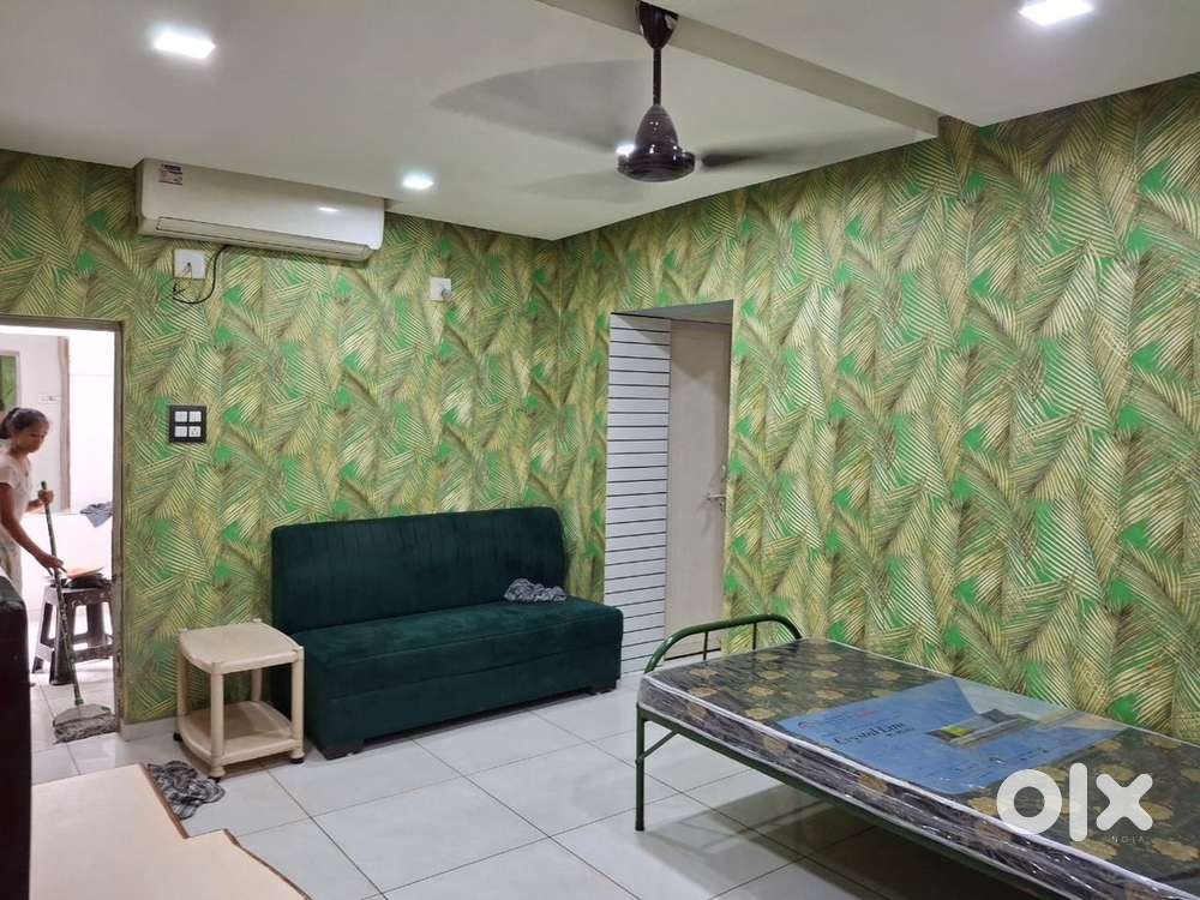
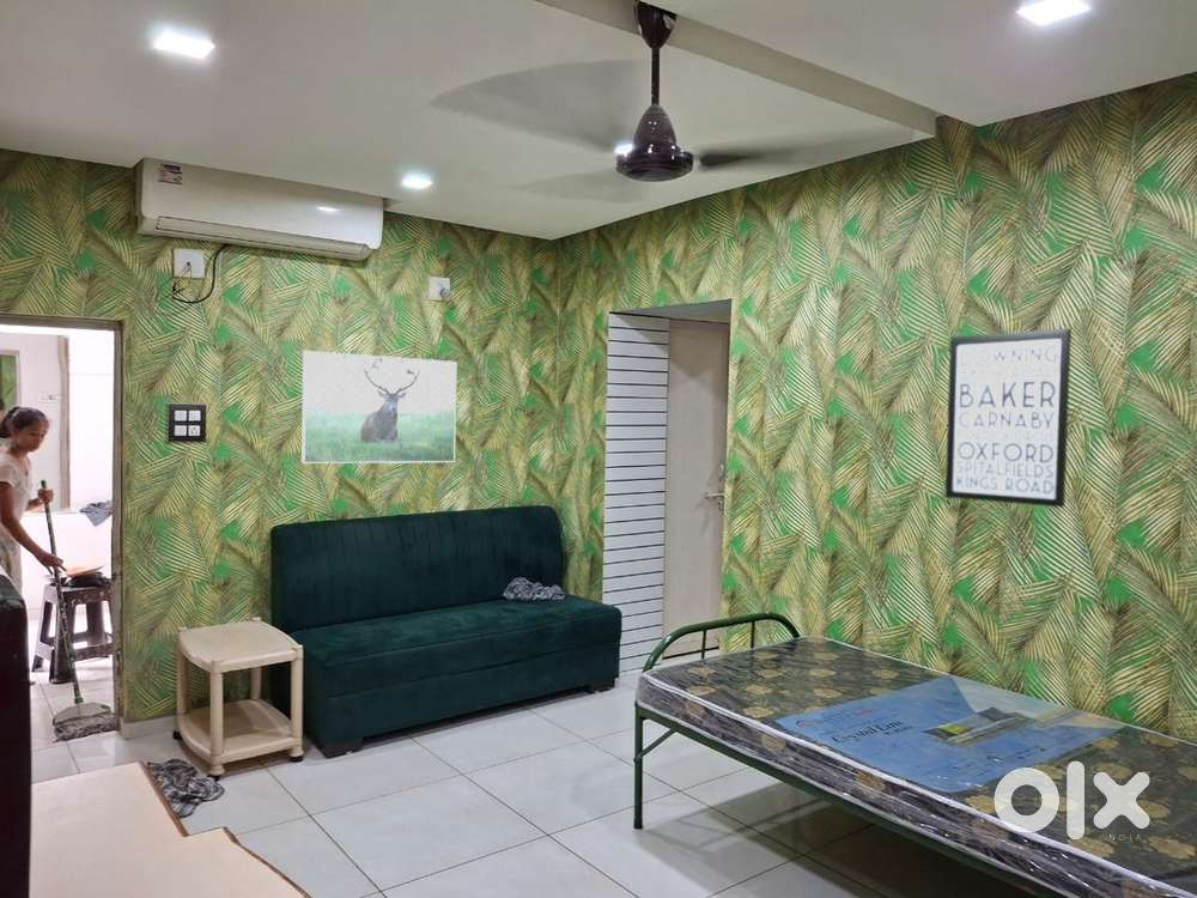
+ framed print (383, 409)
+ wall art (1004, 417)
